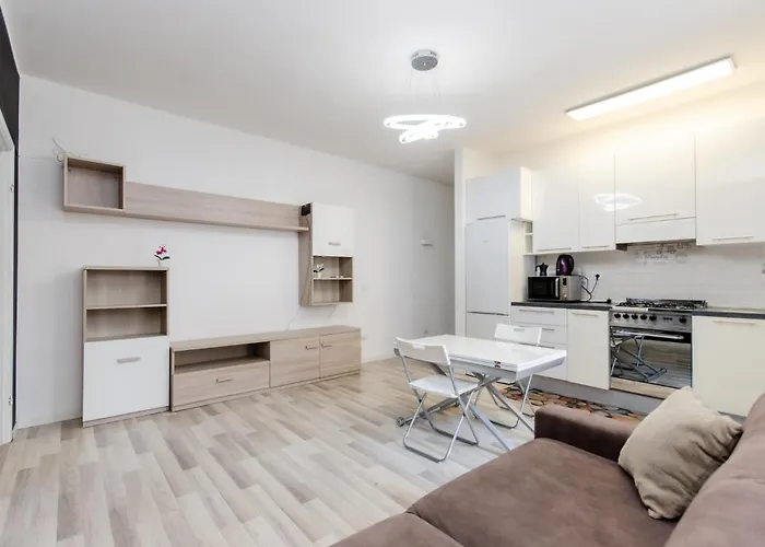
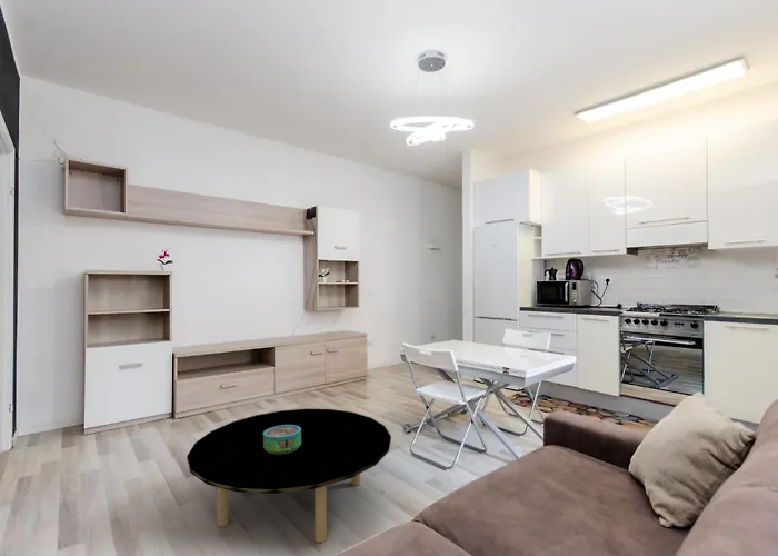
+ decorative bowl (282, 438)
+ coffee table (295, 469)
